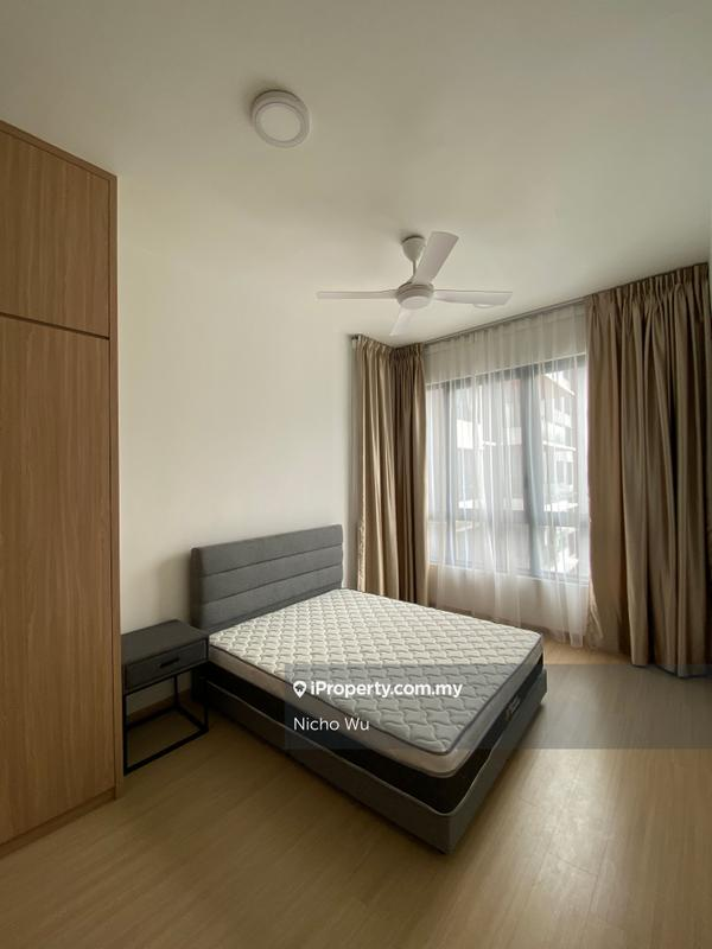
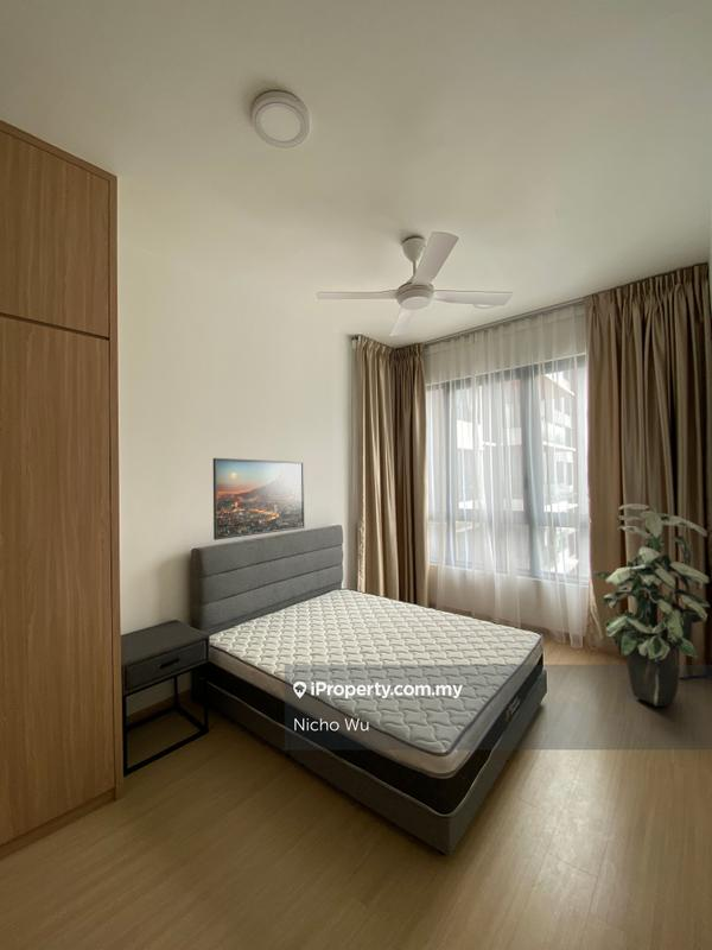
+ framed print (263, 496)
+ indoor plant (648, 598)
